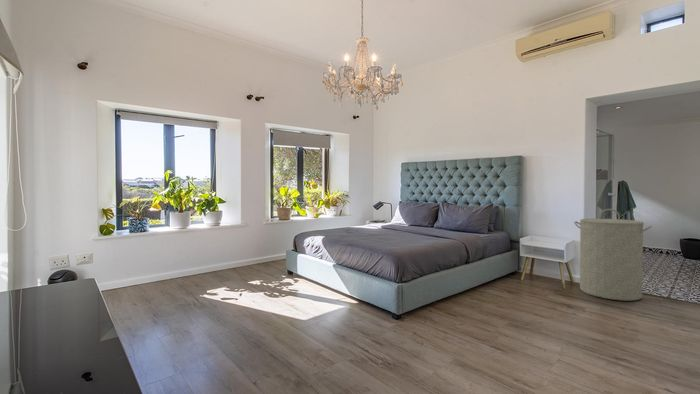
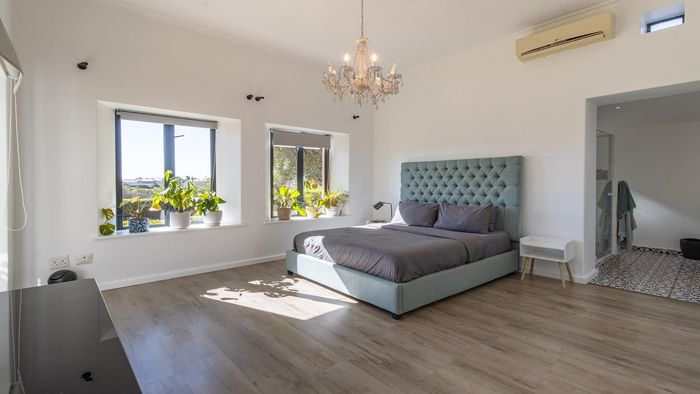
- laundry hamper (610, 251)
